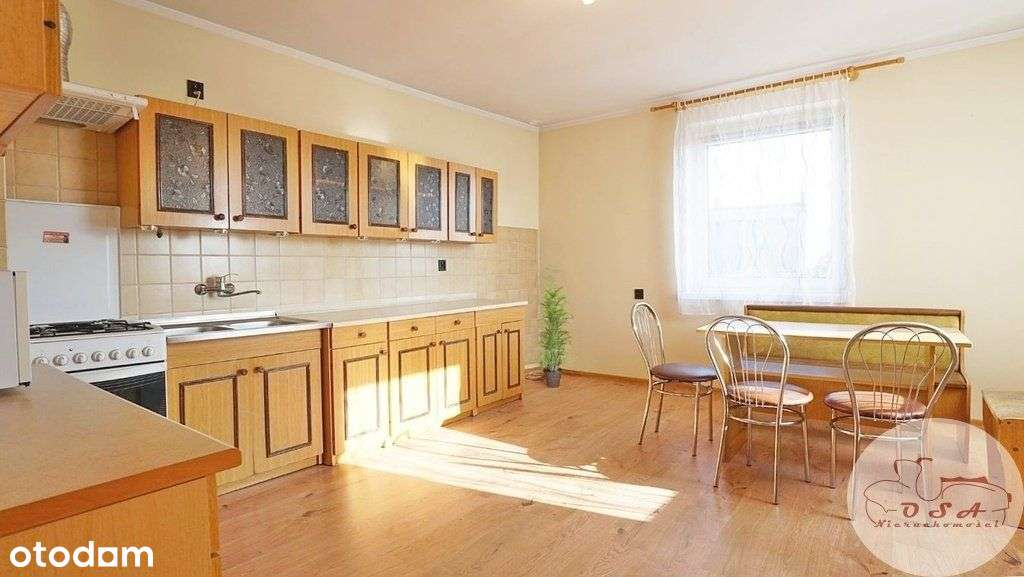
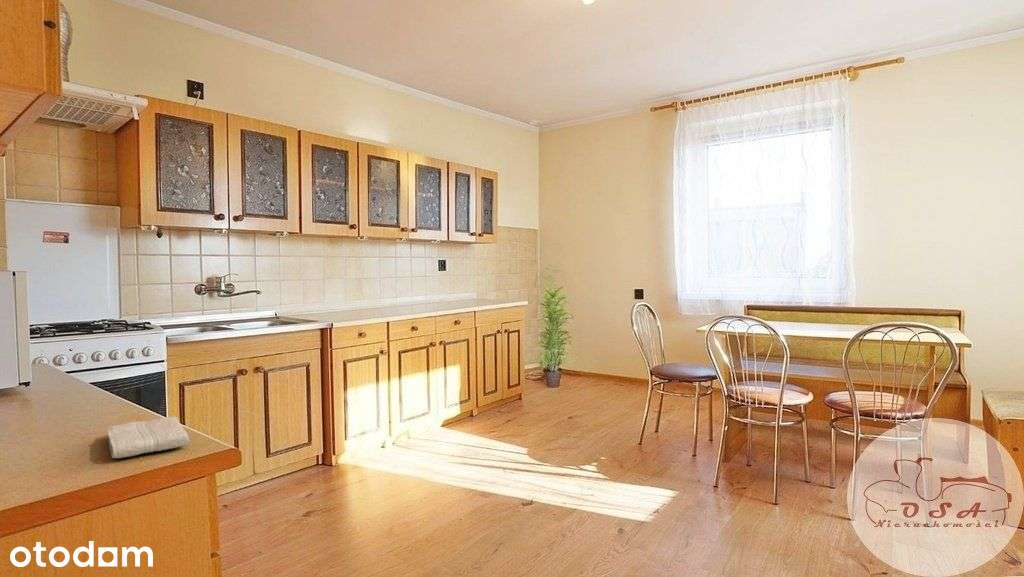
+ washcloth (147, 434)
